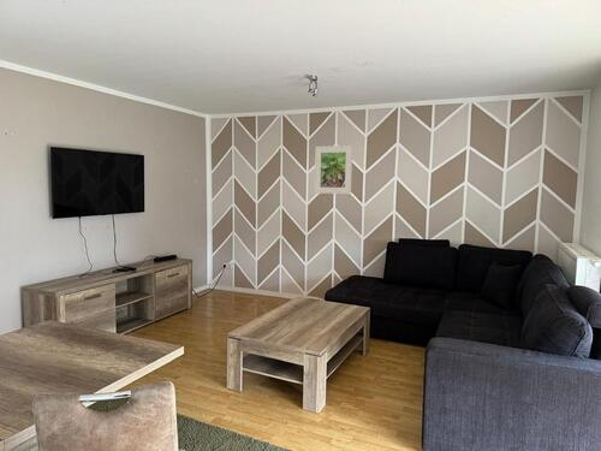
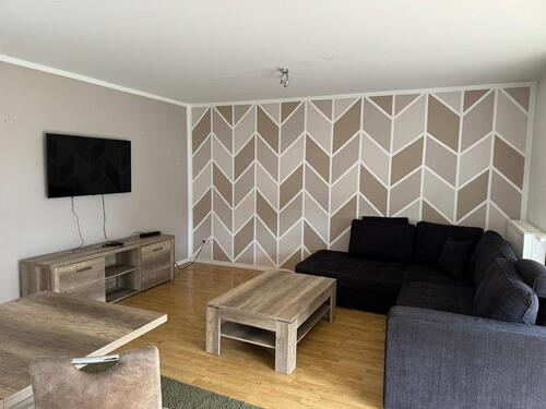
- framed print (333, 170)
